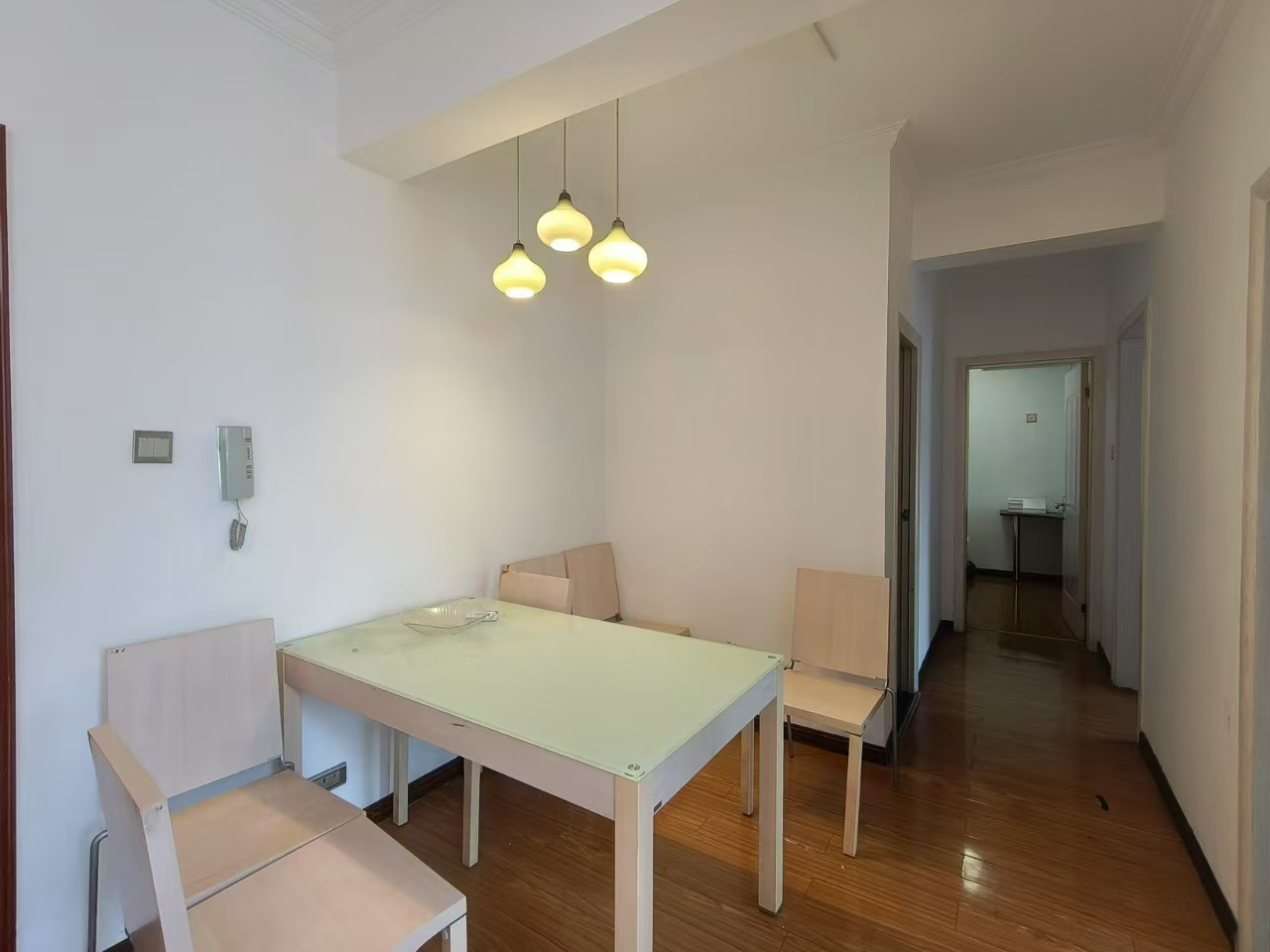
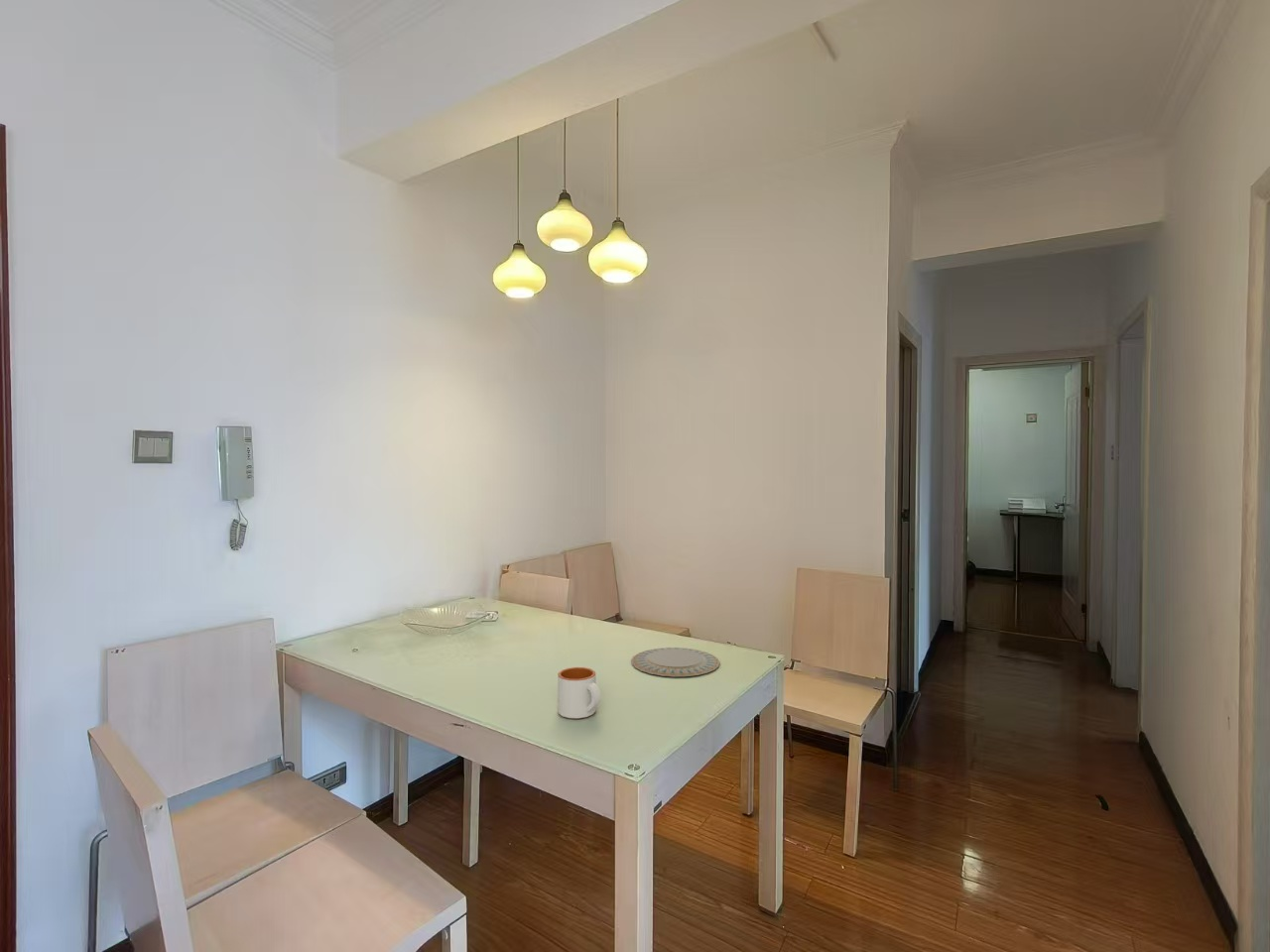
+ chinaware (675, 658)
+ mug (580, 693)
